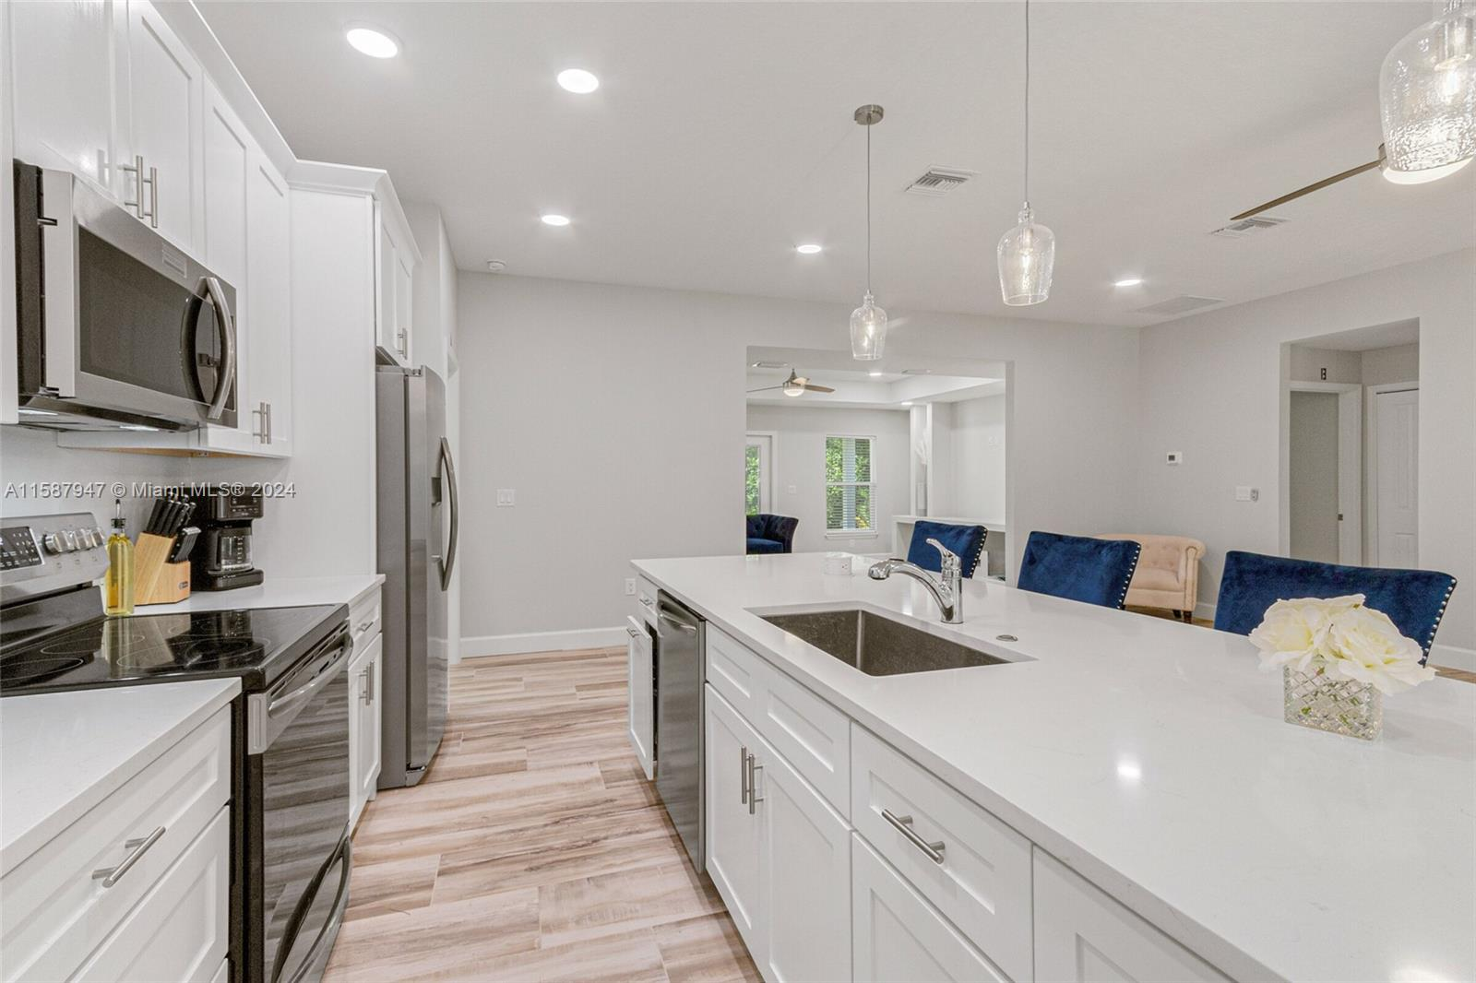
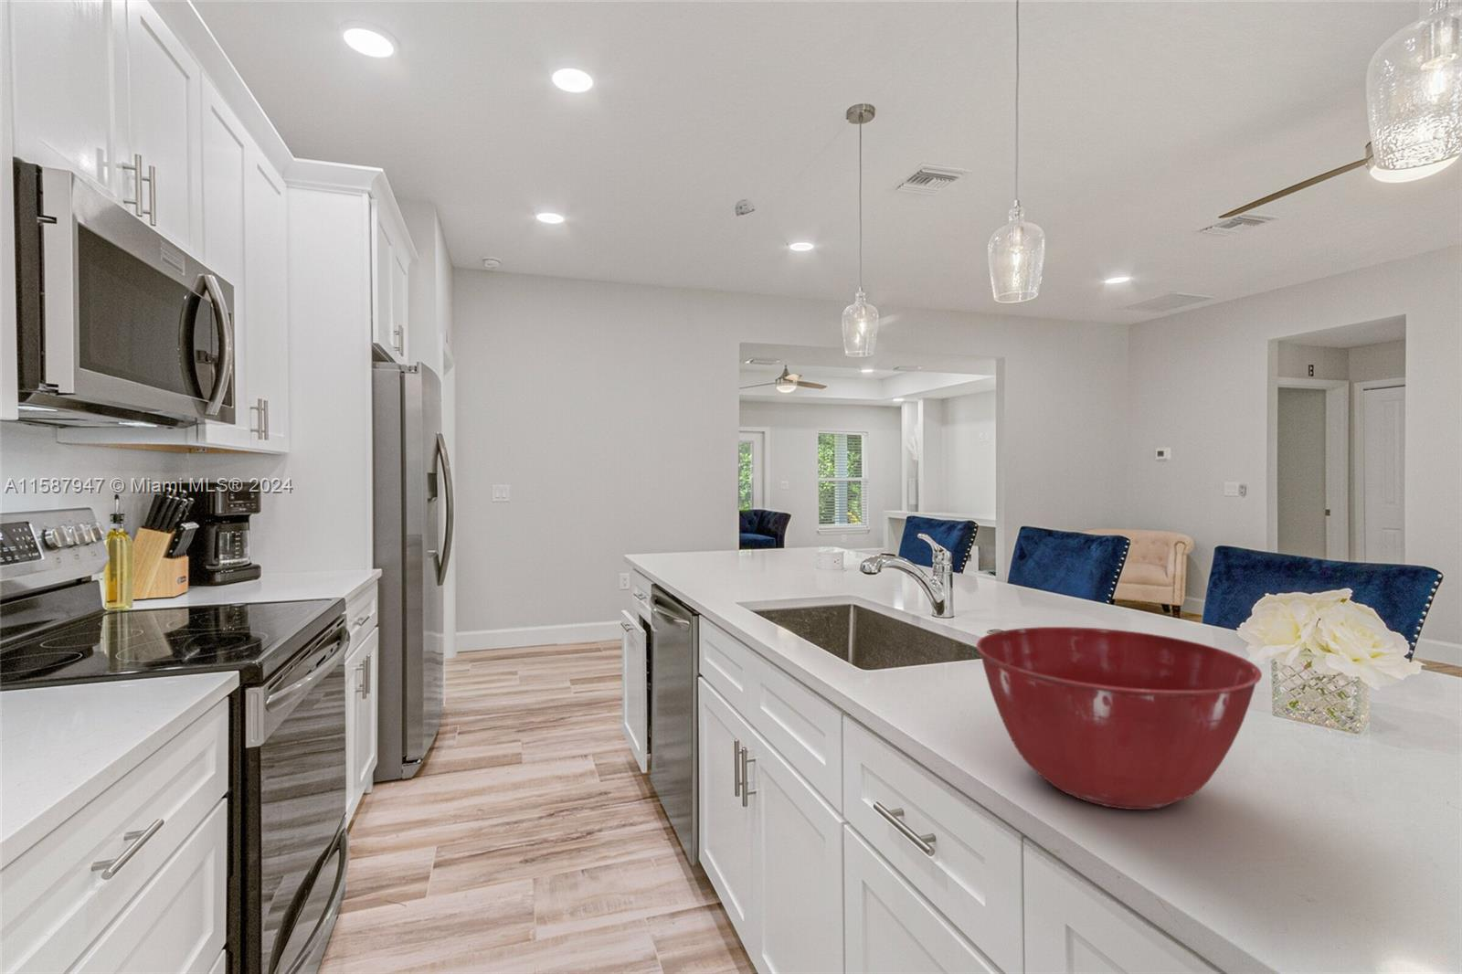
+ smoke detector (745, 209)
+ mixing bowl (1104, 716)
